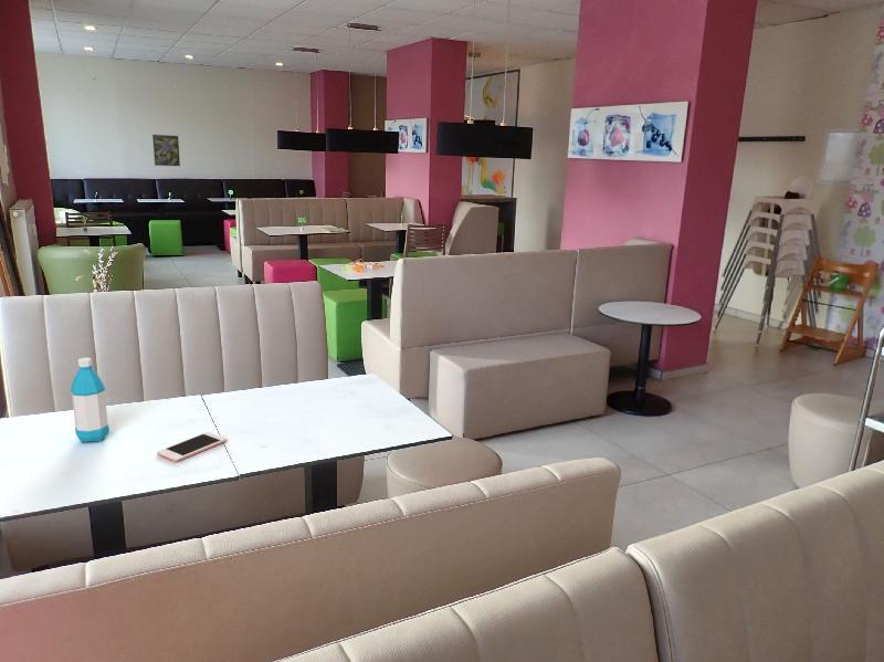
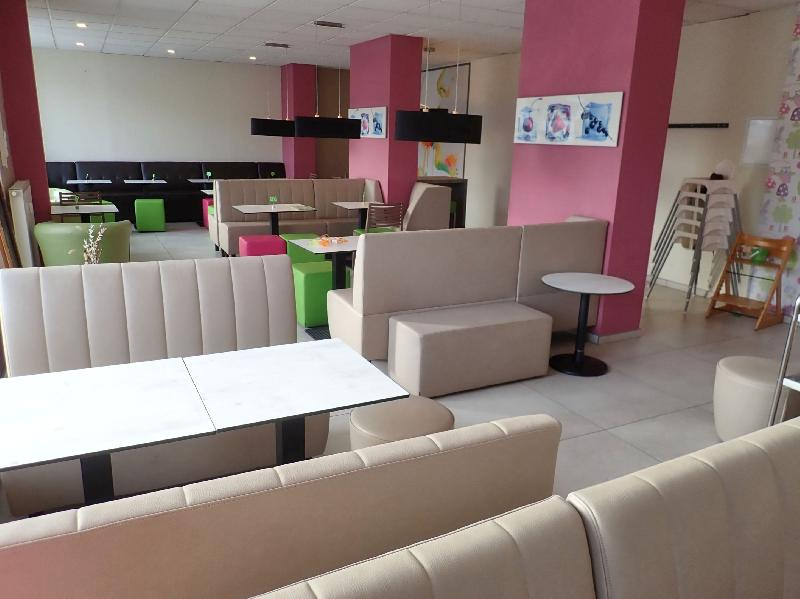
- cell phone (192, 445)
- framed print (166, 150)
- water bottle (88, 399)
